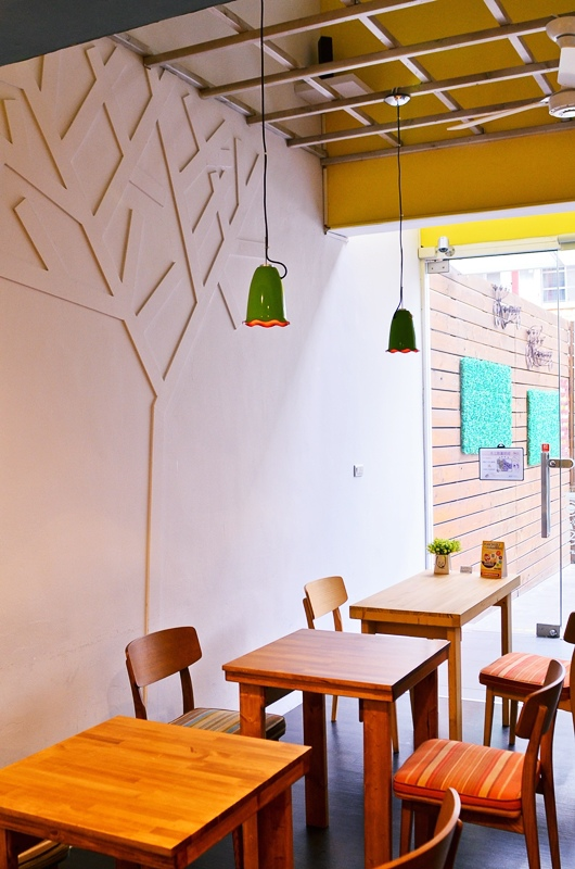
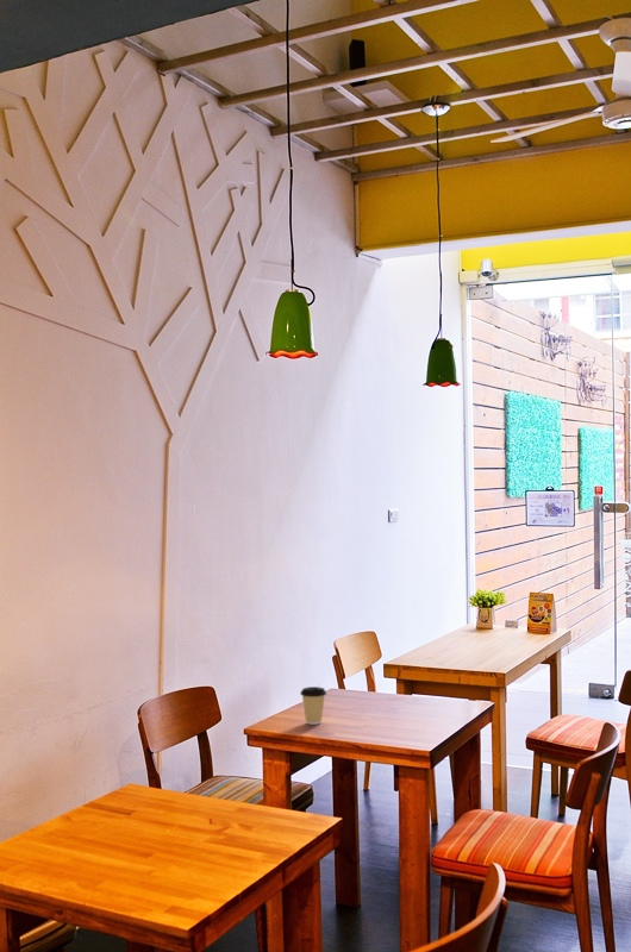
+ coffee cup (313, 704)
